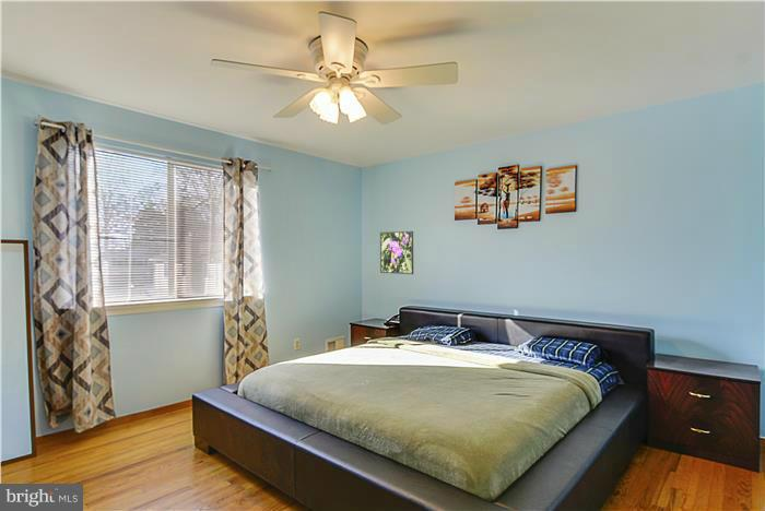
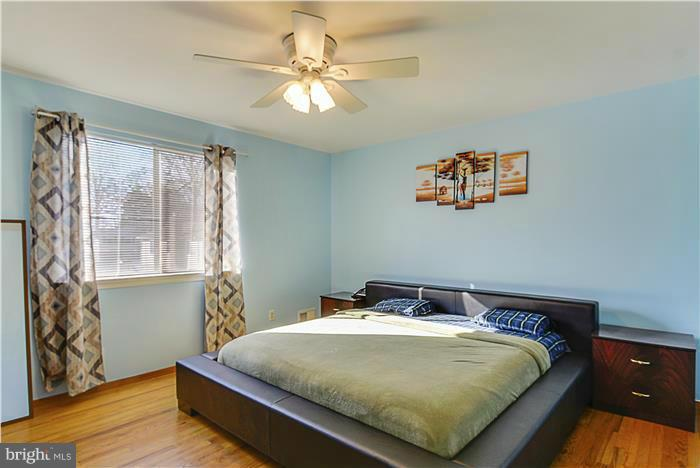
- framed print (396, 252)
